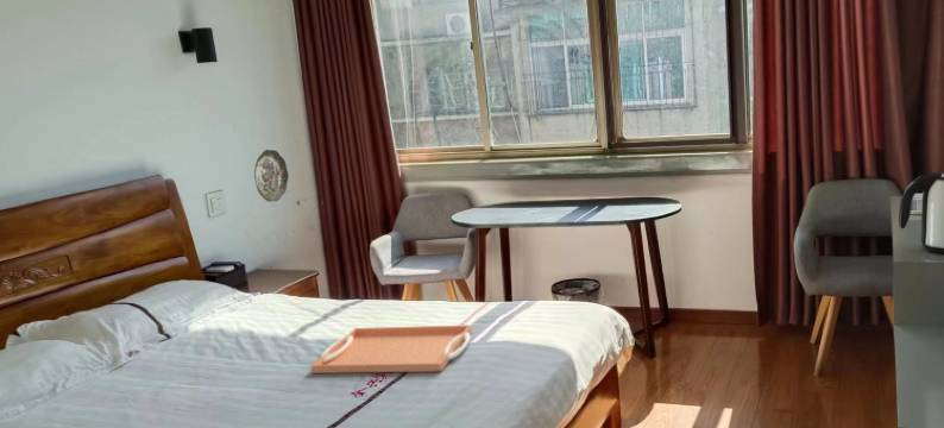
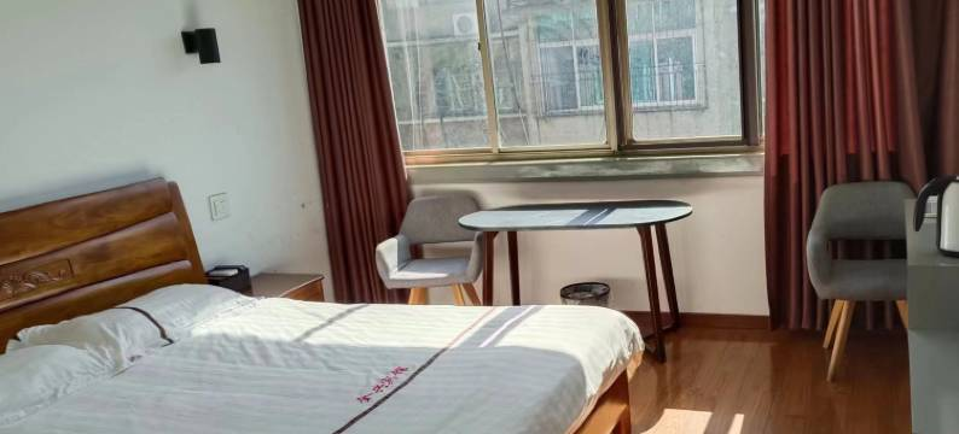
- serving tray (395, 347)
- decorative plate (270, 175)
